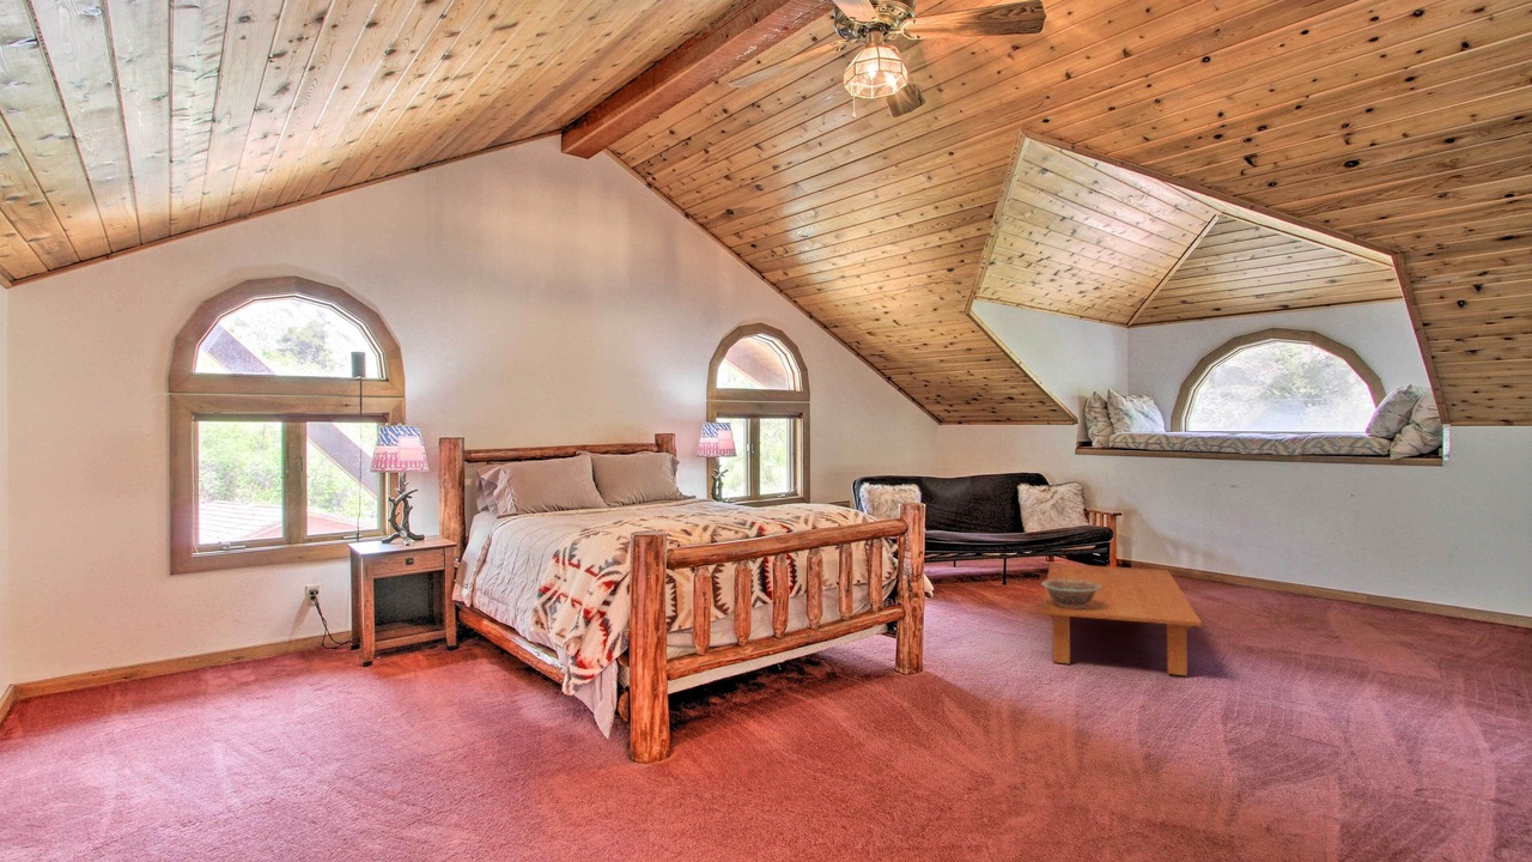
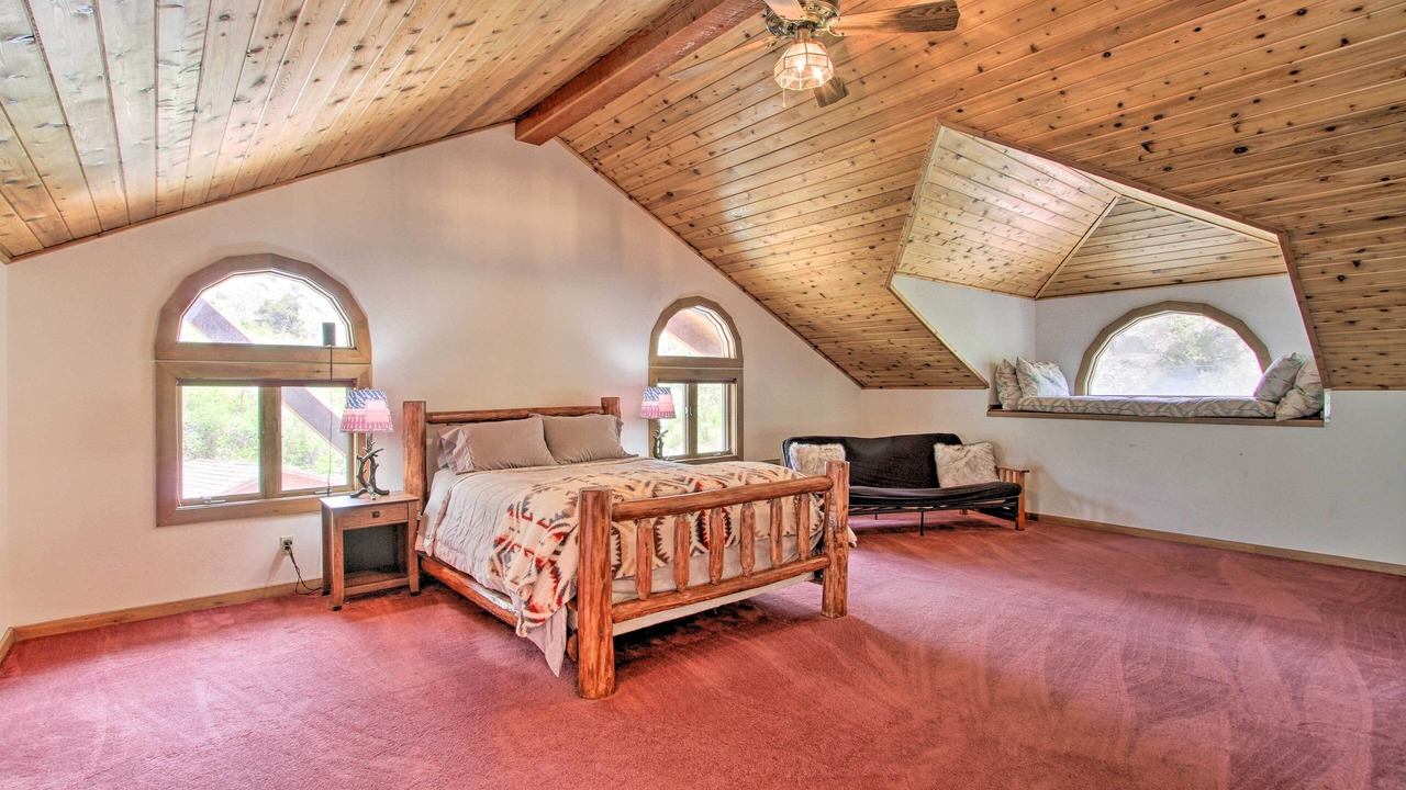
- coffee table (1112, 611)
- decorative bowl (1070, 594)
